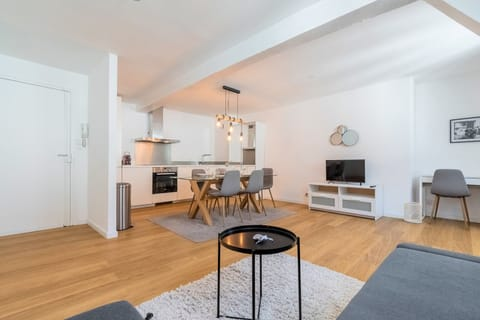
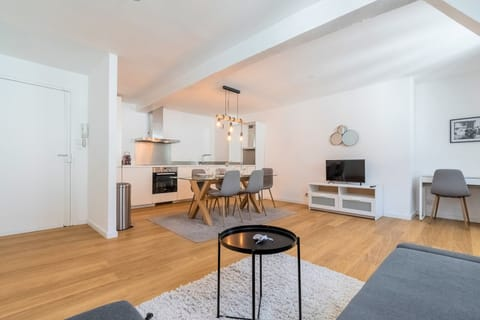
- wastebasket (412, 212)
